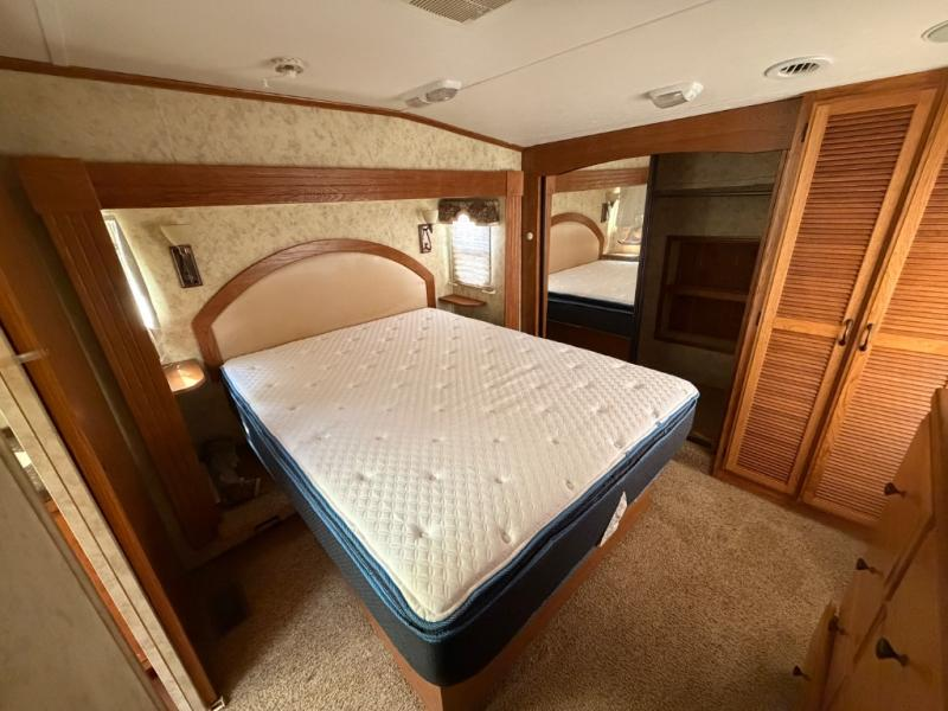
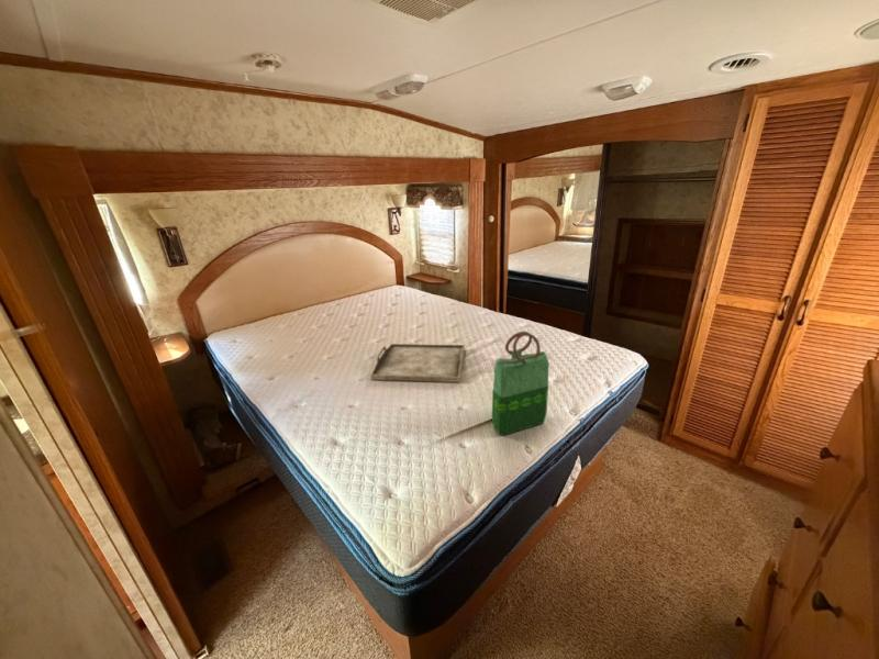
+ serving tray (421, 356)
+ tote bag (521, 381)
